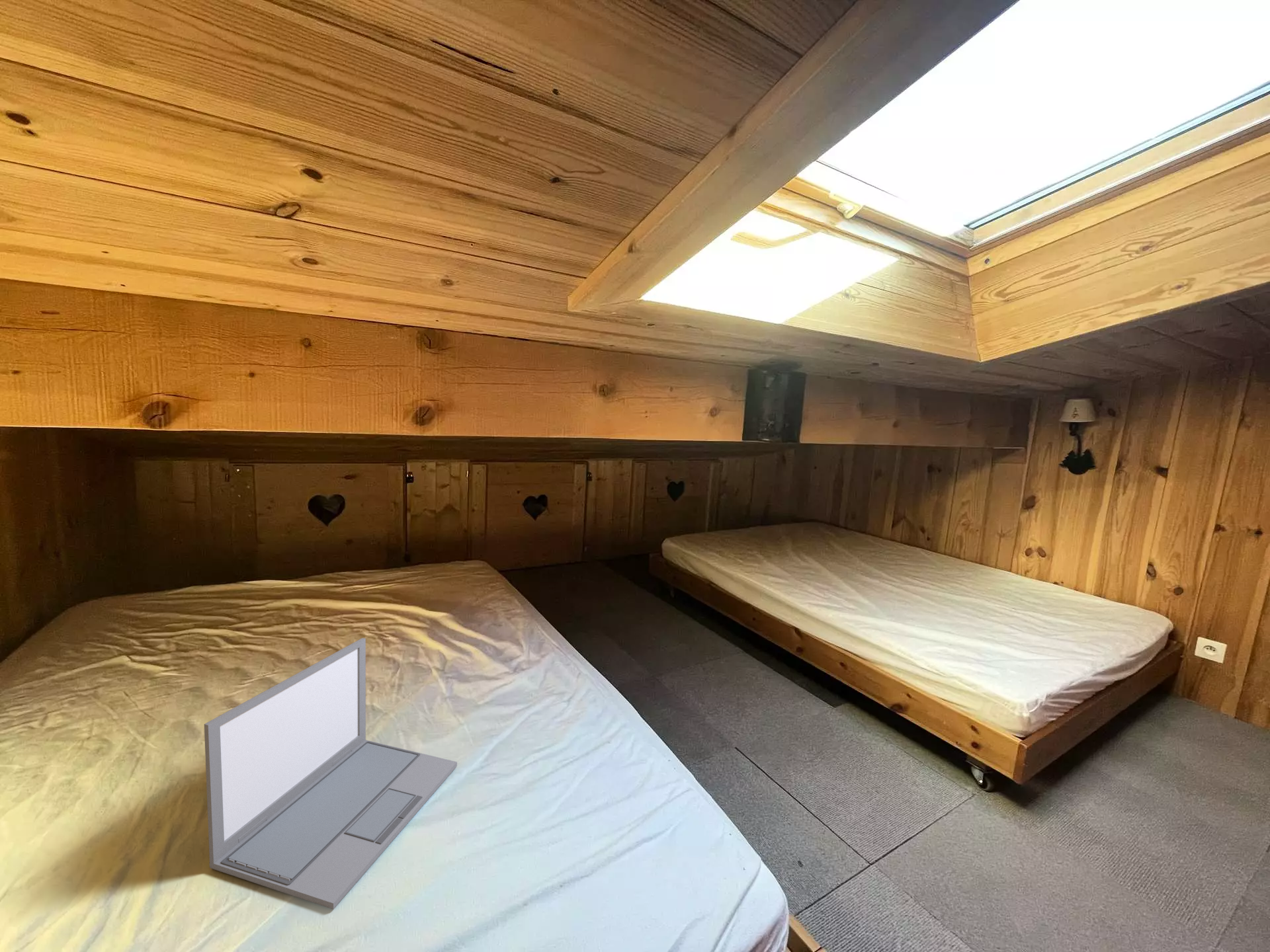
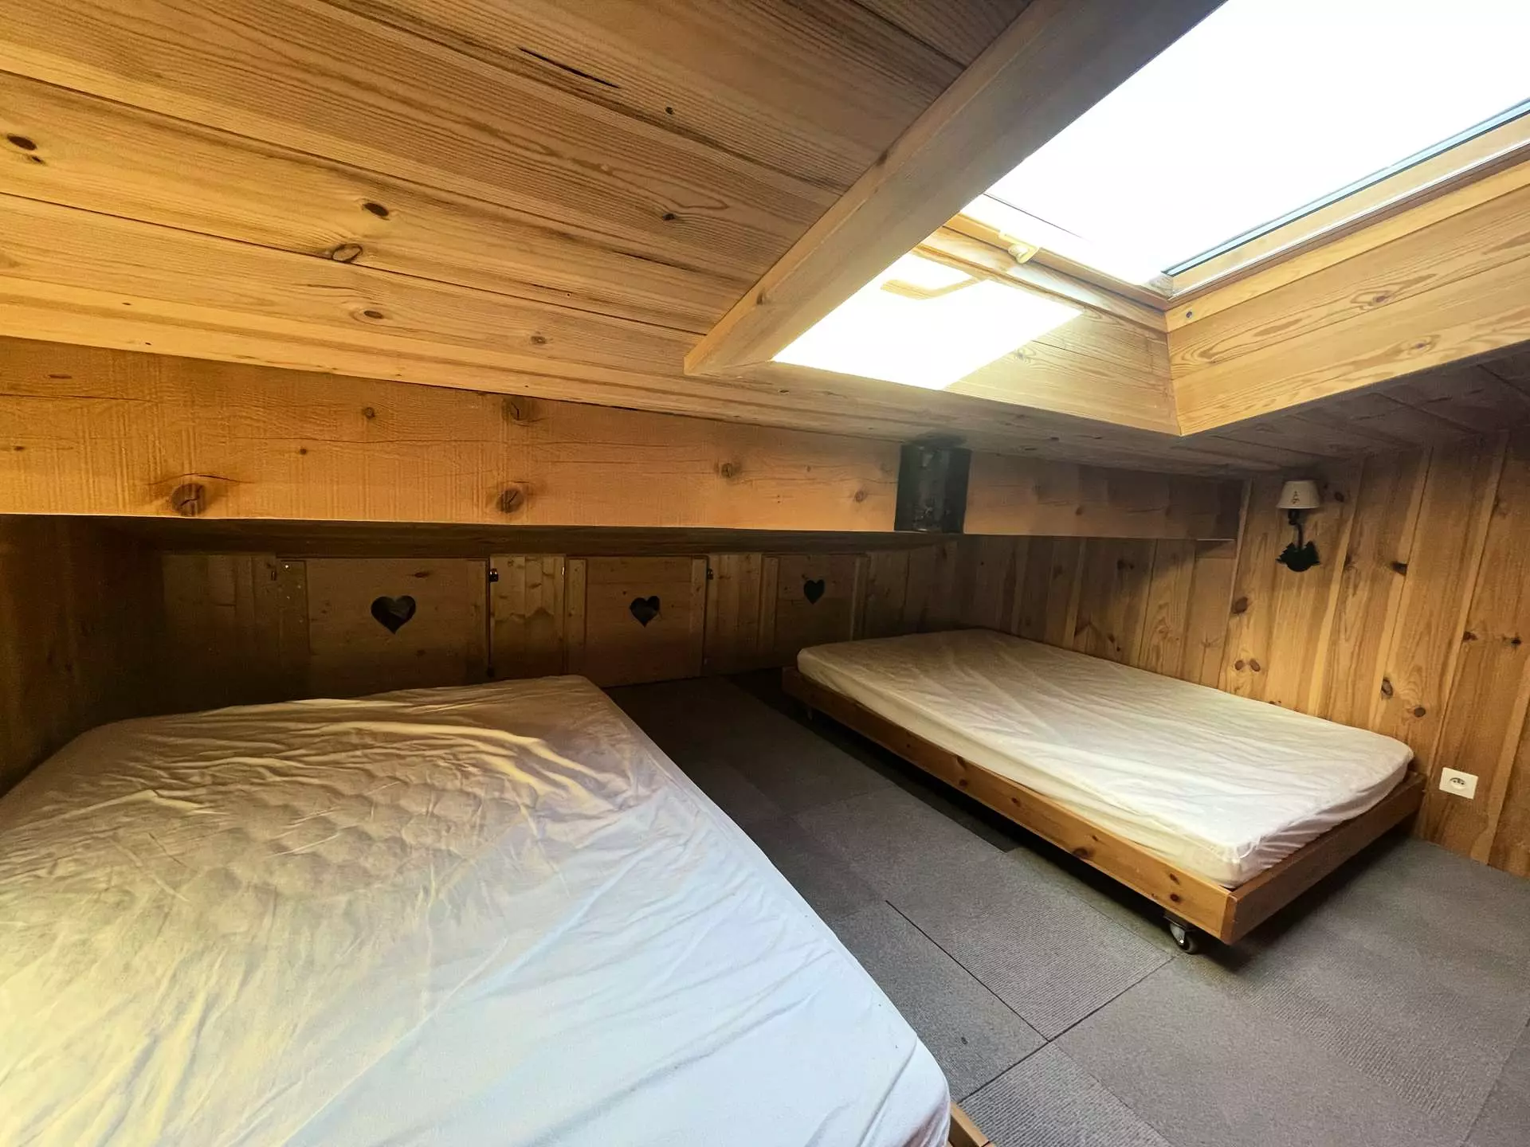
- laptop (350, 748)
